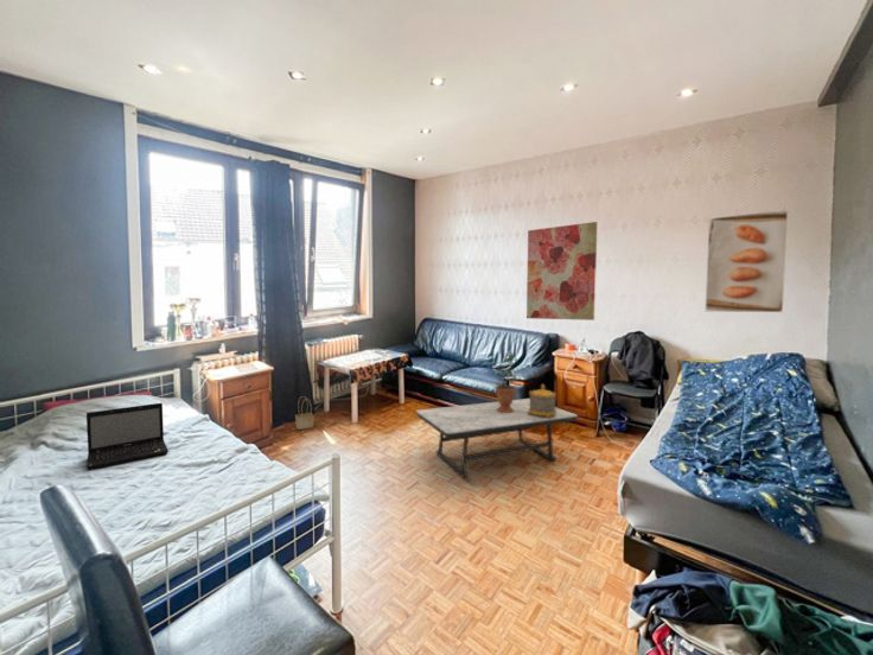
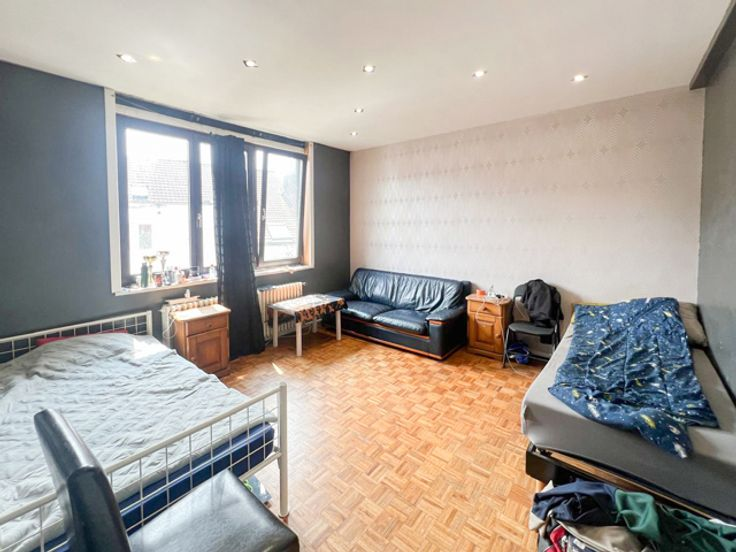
- laptop (127, 433)
- wall art (559, 273)
- decorative container (542, 398)
- basket (304, 413)
- coffee table (495, 433)
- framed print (744, 263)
- potted plant (505, 380)
